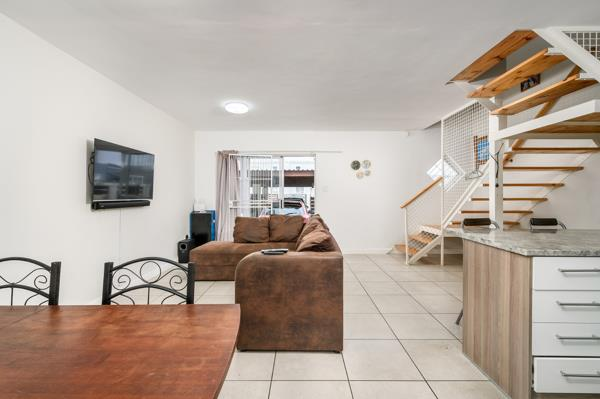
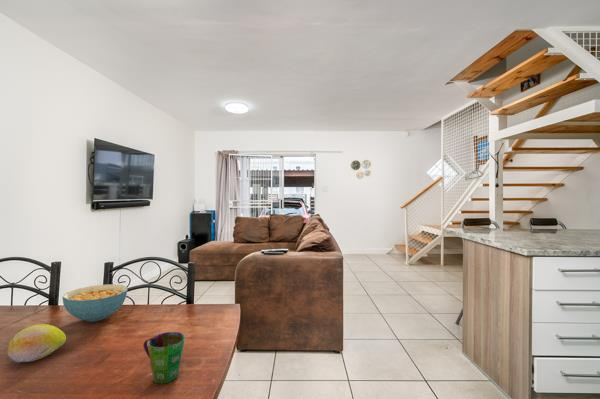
+ fruit (37, 341)
+ cup (161, 357)
+ cereal bowl (96, 305)
